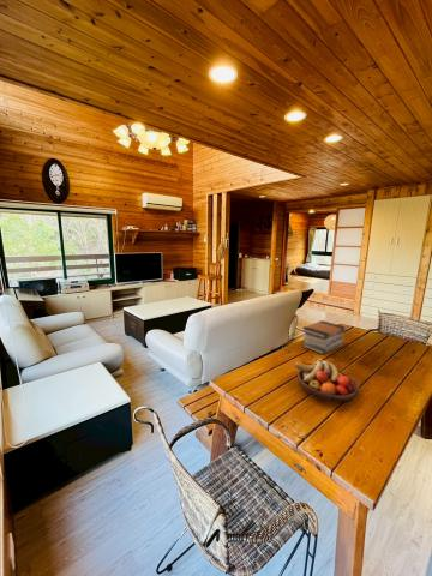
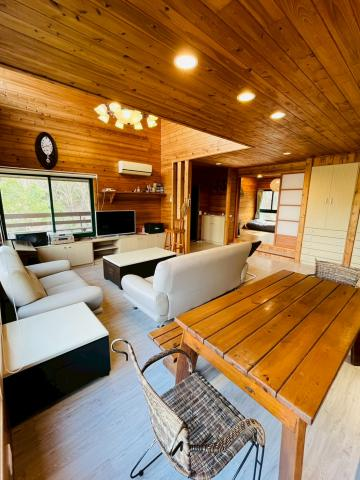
- fruit bowl (326, 377)
- book stack (323, 336)
